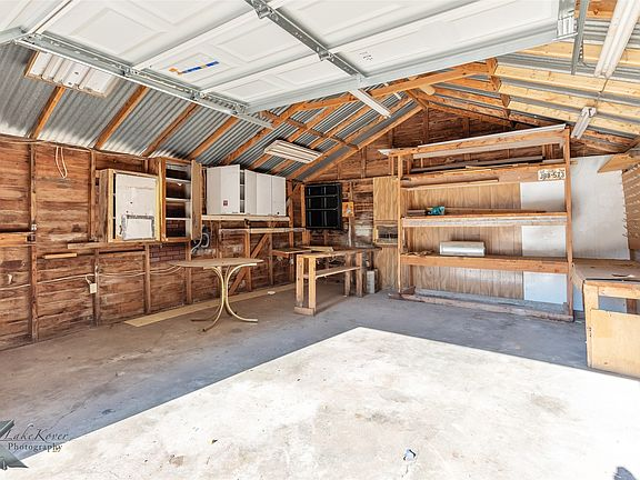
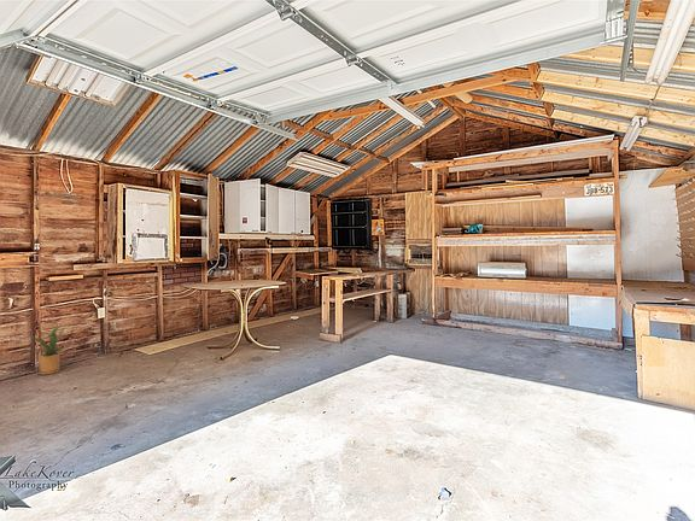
+ house plant (47, 349)
